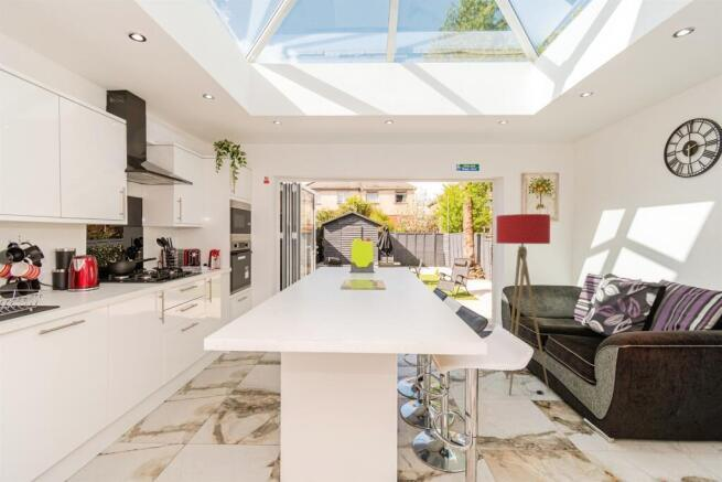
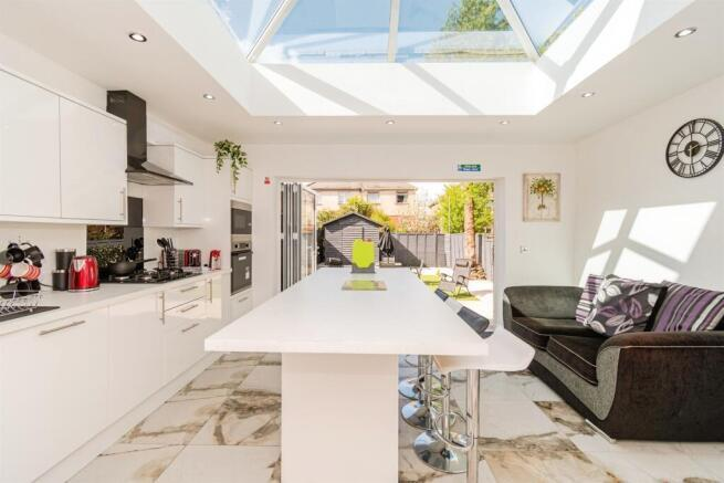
- floor lamp (520, 301)
